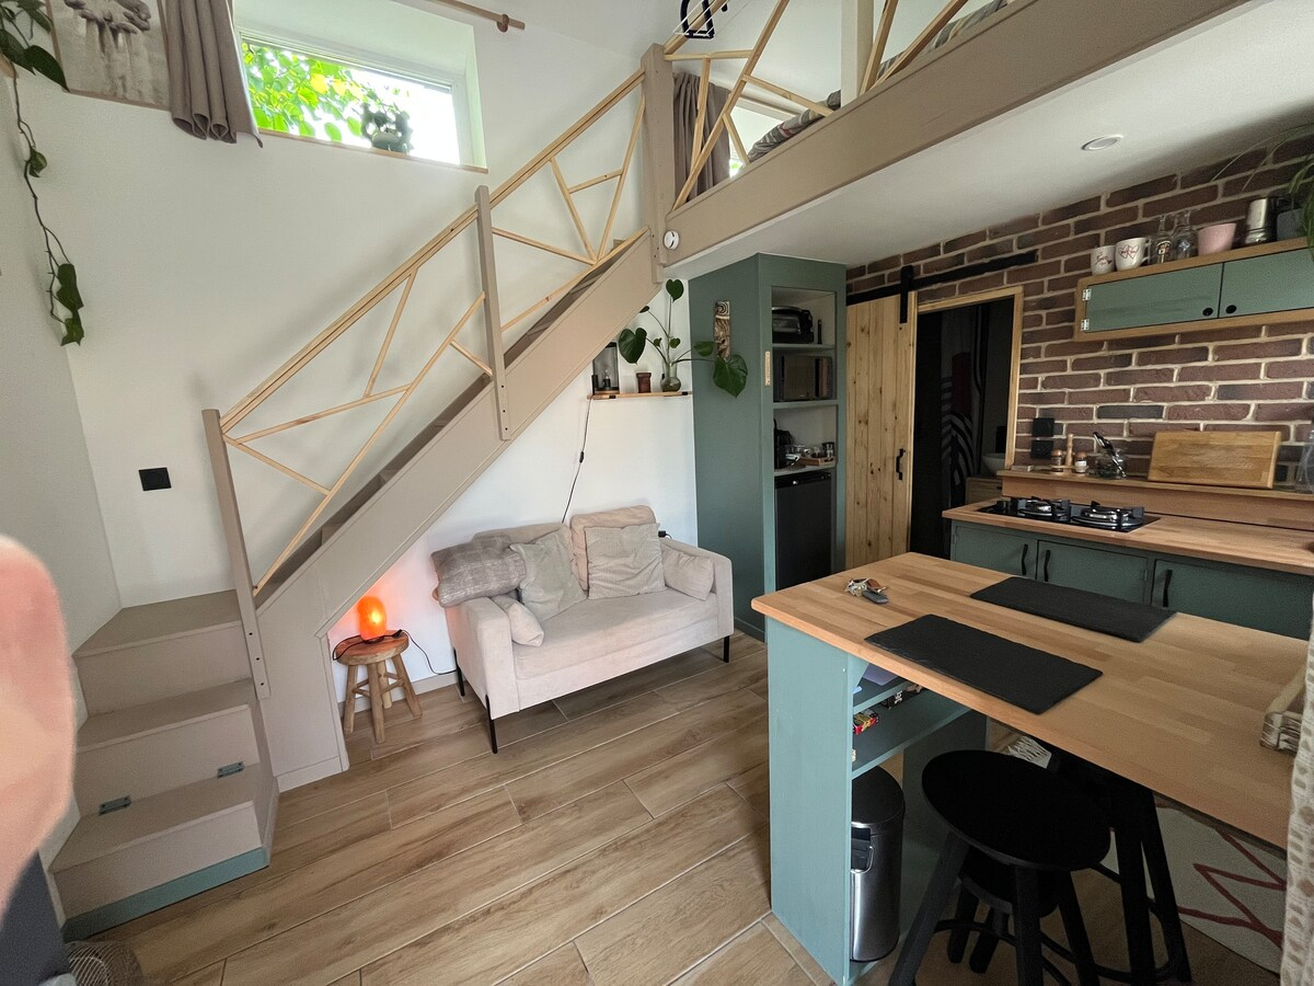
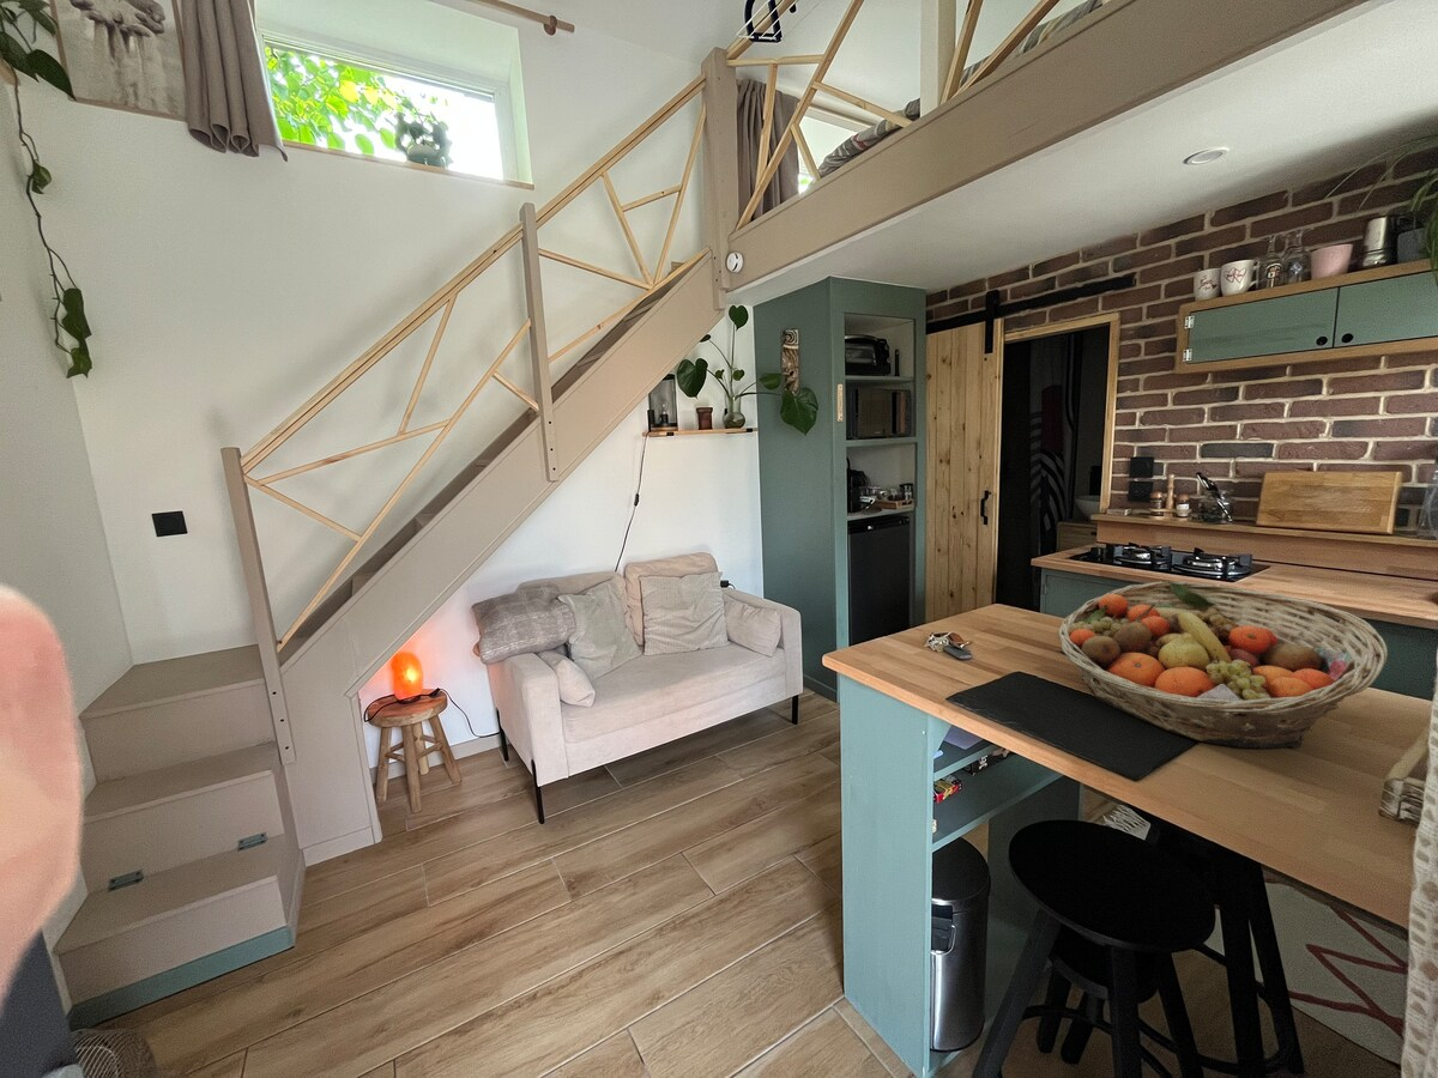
+ fruit basket (1194, 653)
